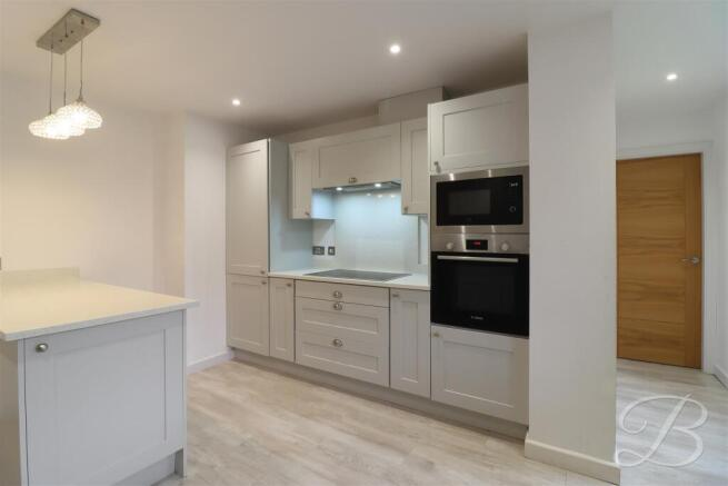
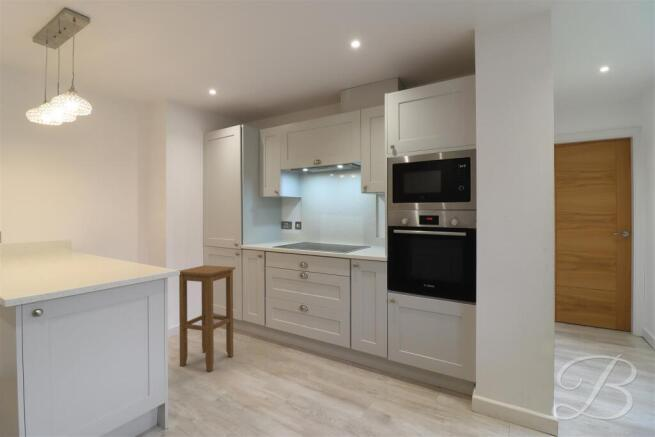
+ stool (207, 314)
